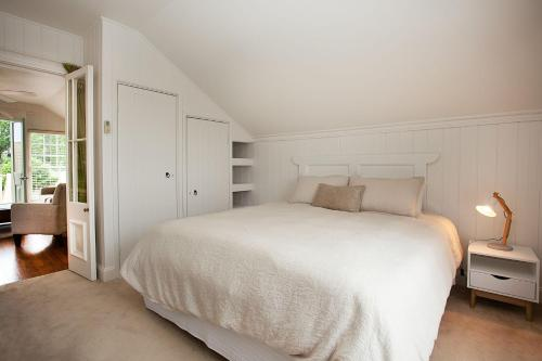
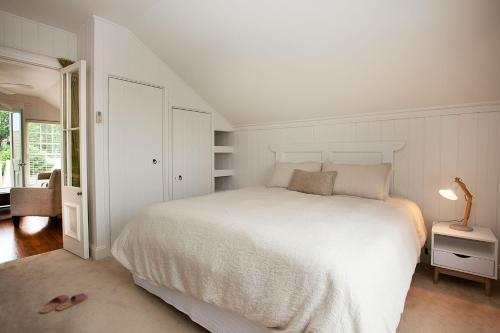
+ slippers (63, 300)
